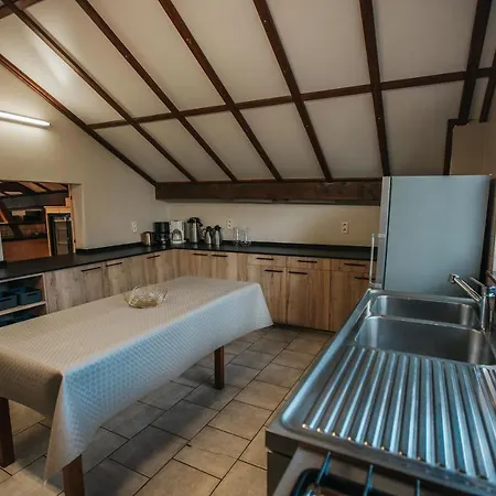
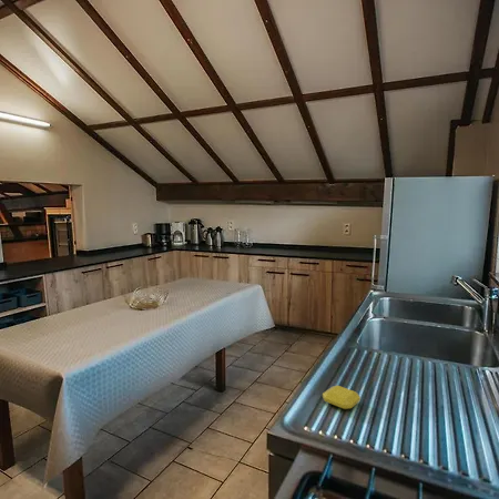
+ soap bar (340, 396)
